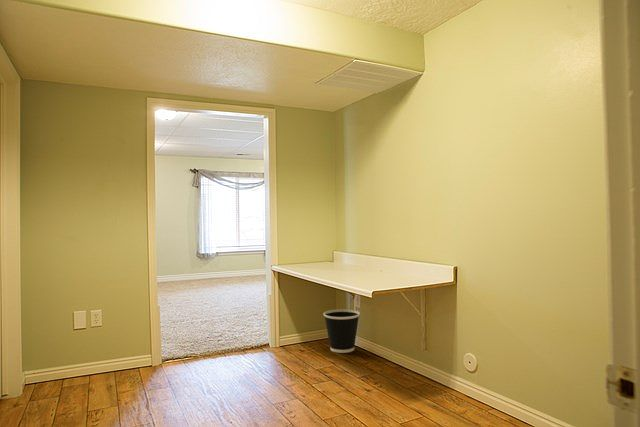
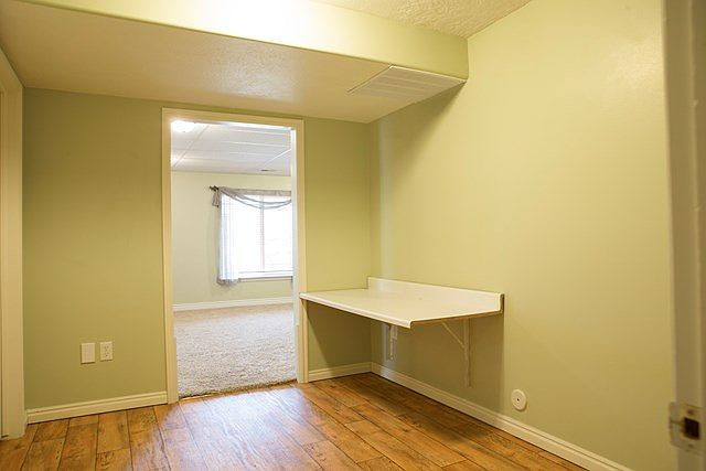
- wastebasket (341, 331)
